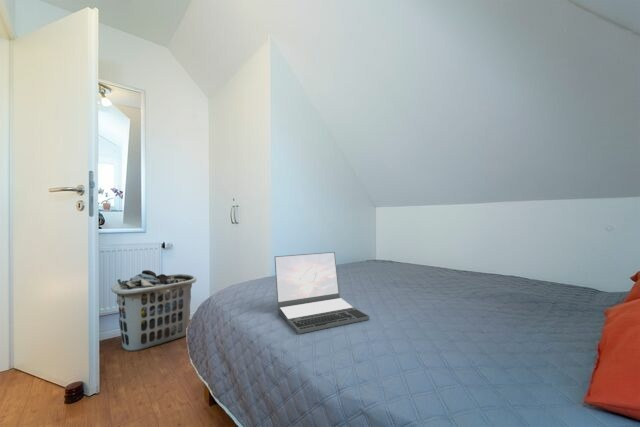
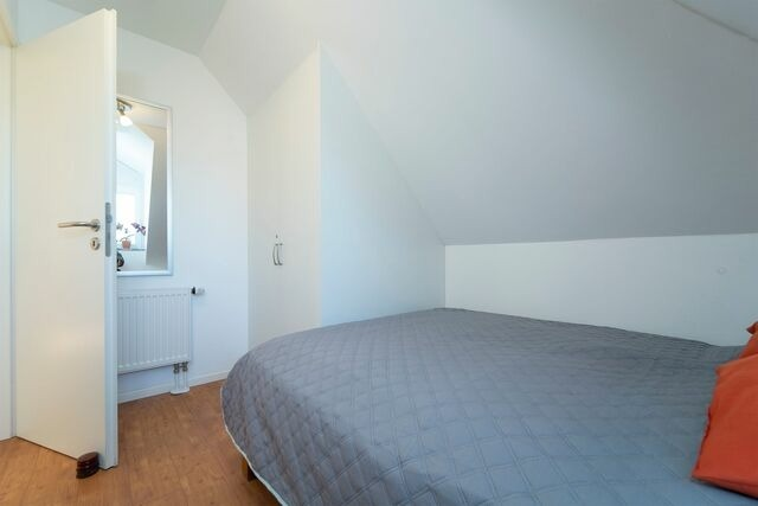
- laptop (319, 286)
- clothes hamper (156, 304)
